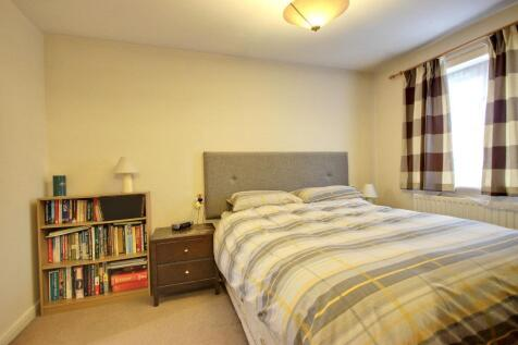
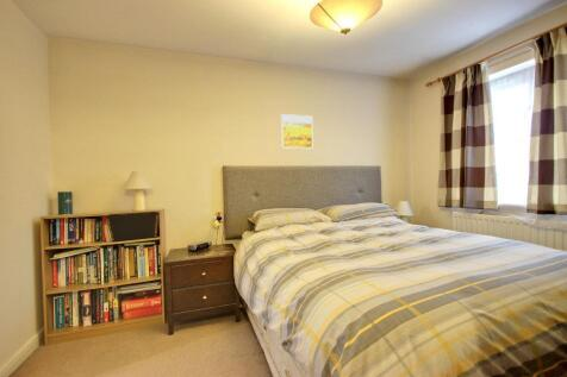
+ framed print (297, 131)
